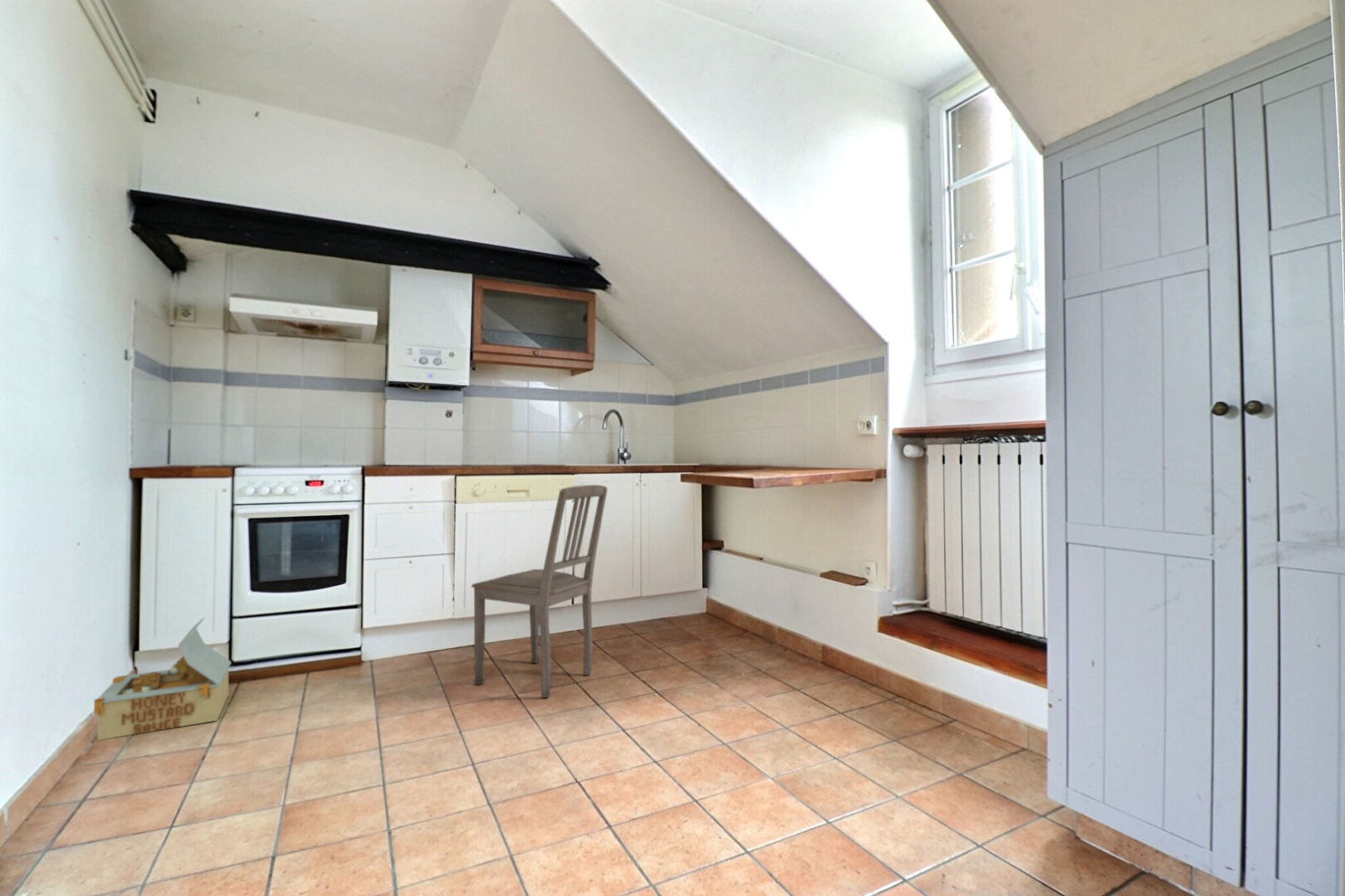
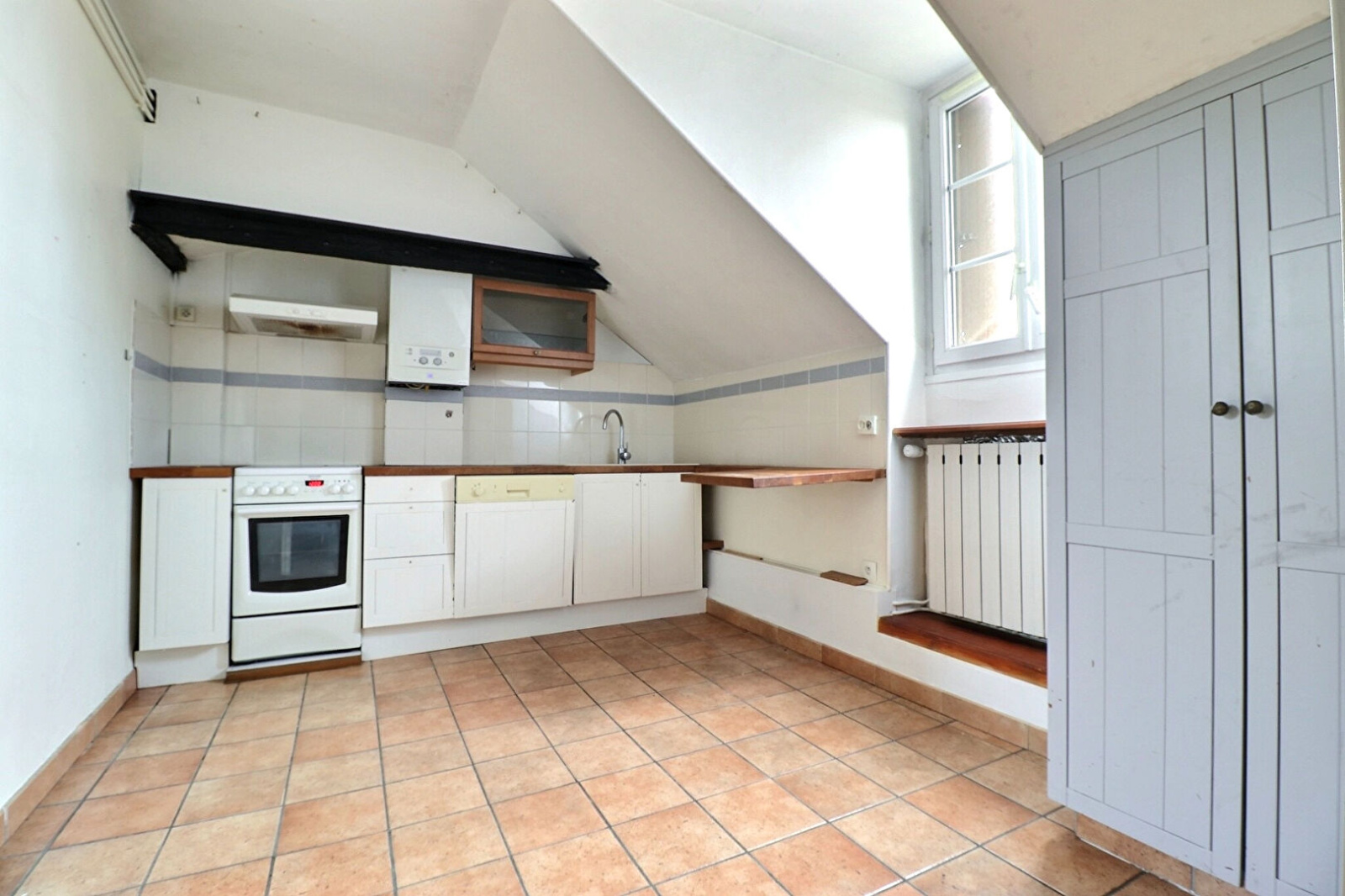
- dining chair (540, 582)
- cardboard box (167, 672)
